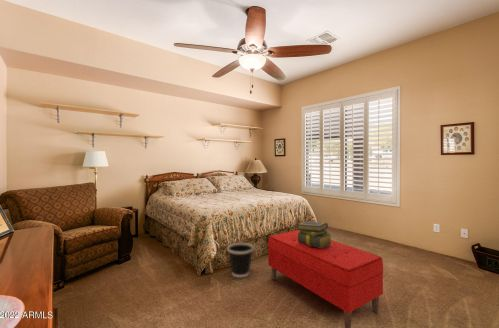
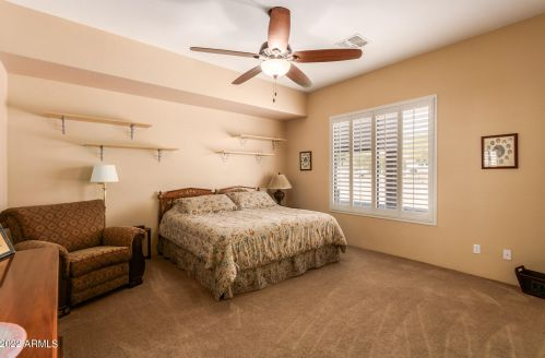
- wastebasket (240, 260)
- stack of books (313, 233)
- bench (318, 269)
